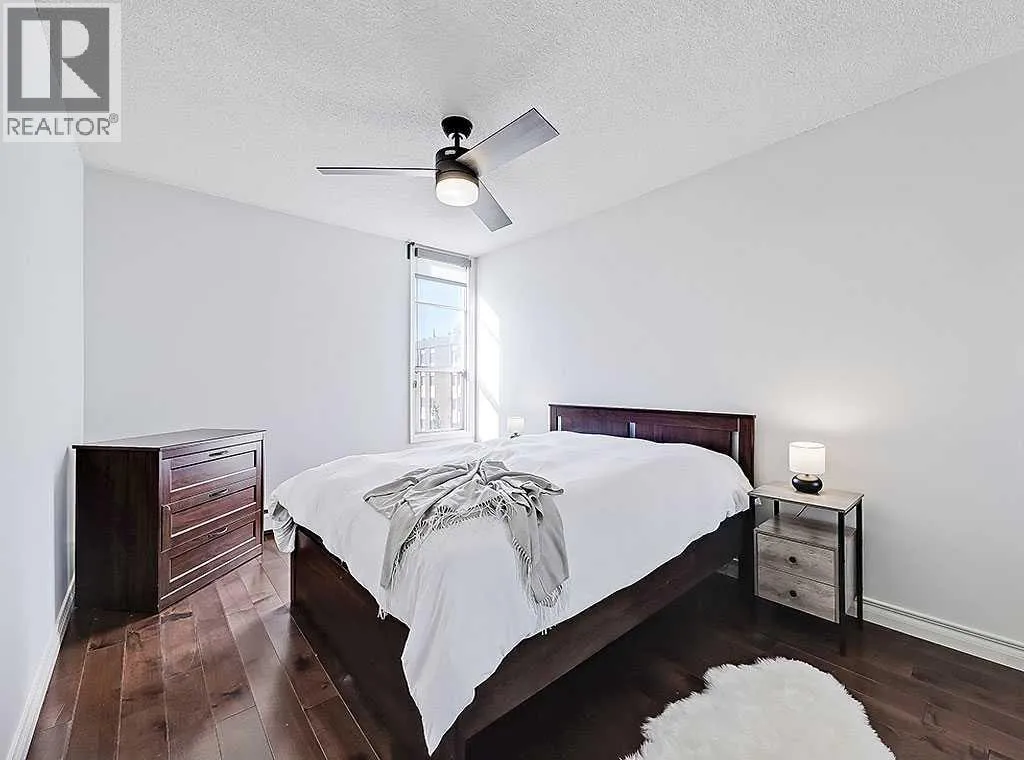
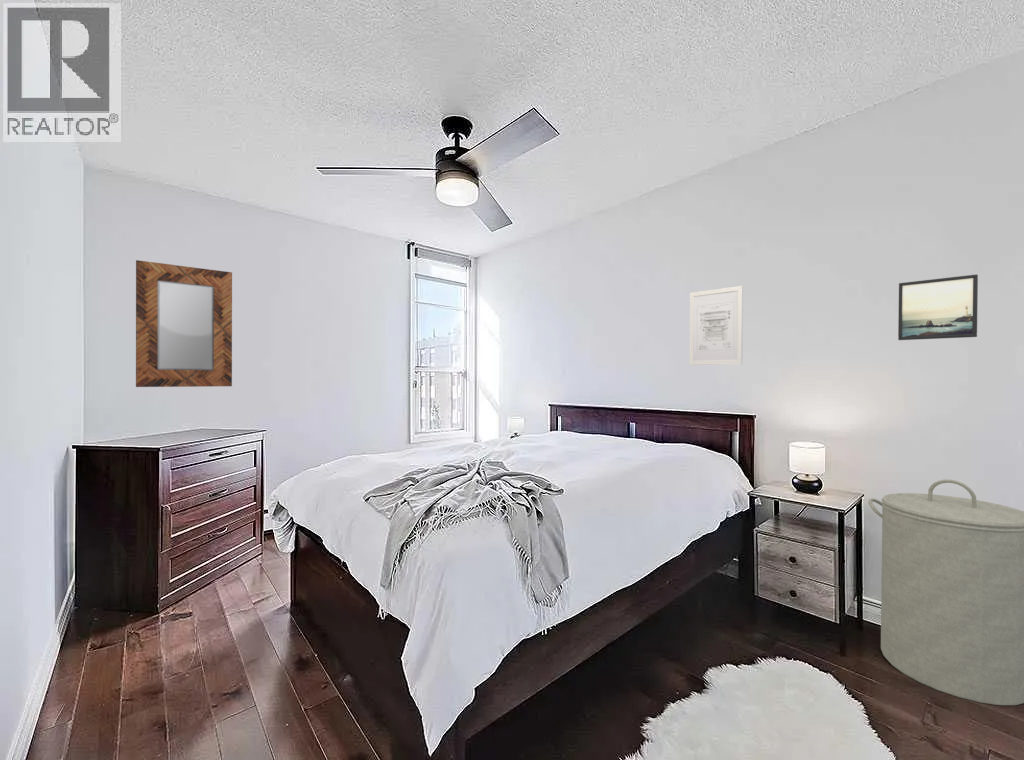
+ laundry hamper (952, 575)
+ wall art (715, 327)
+ home mirror (186, 326)
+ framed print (936, 308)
